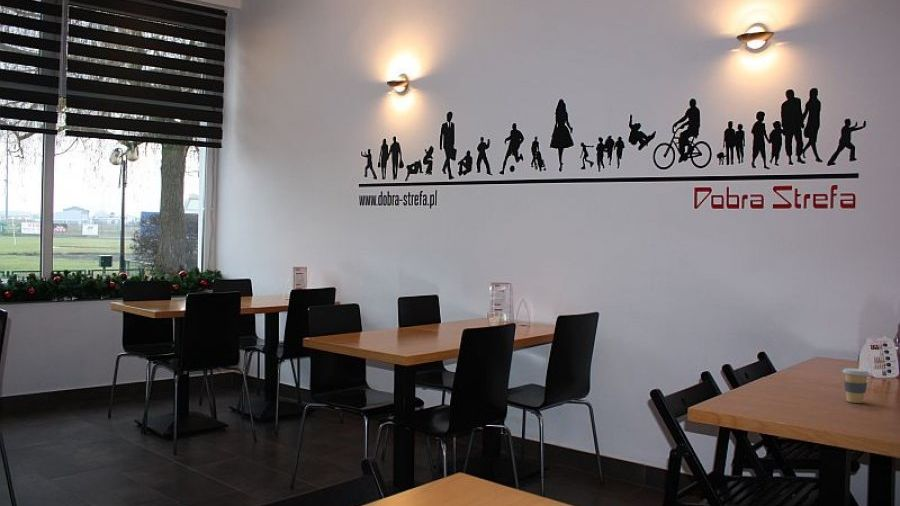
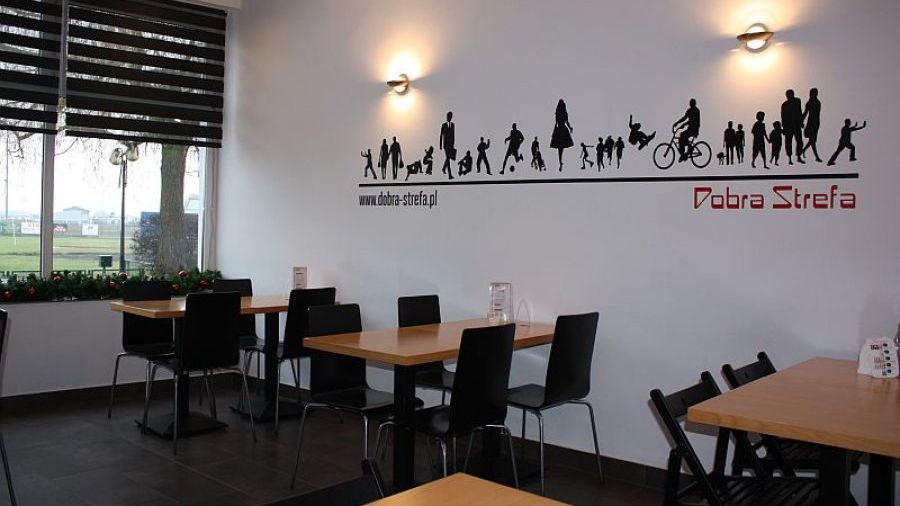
- coffee cup (855, 385)
